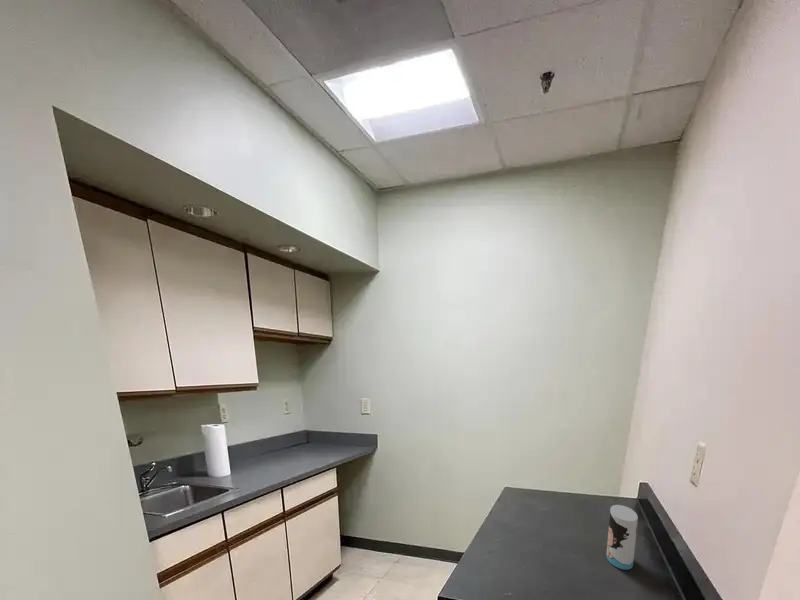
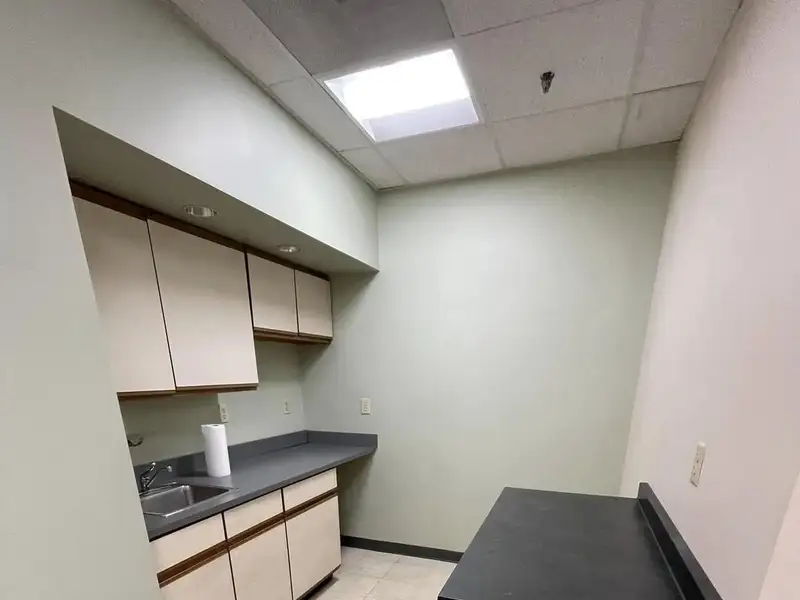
- cup (621, 536)
